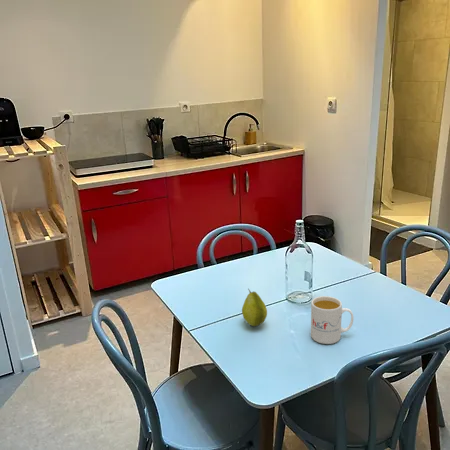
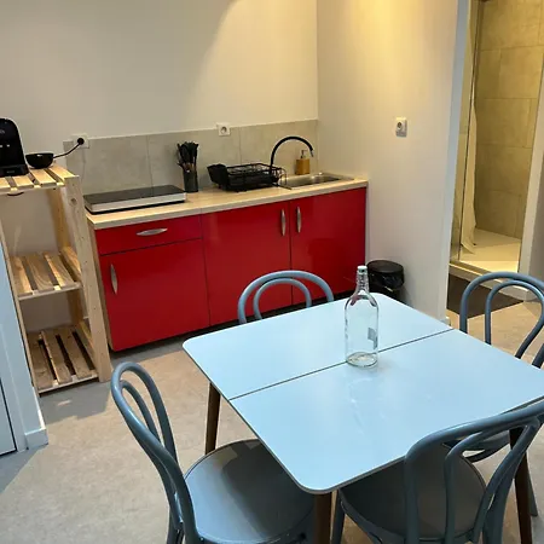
- fruit (254, 307)
- mug (332, 319)
